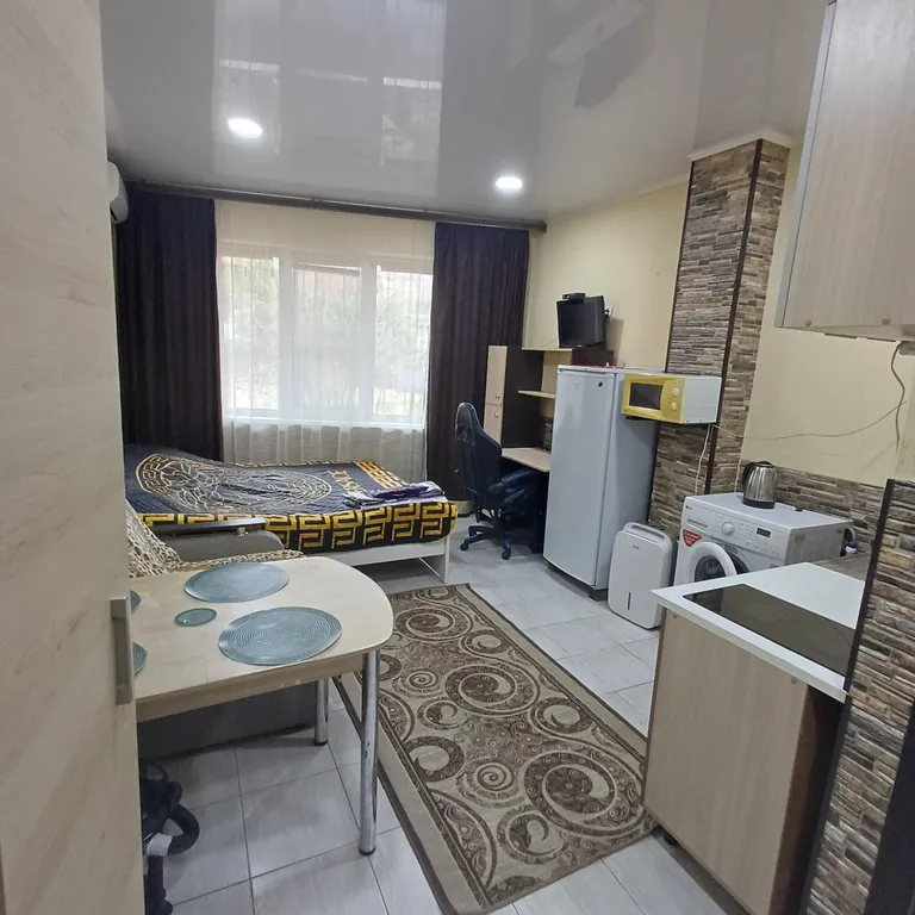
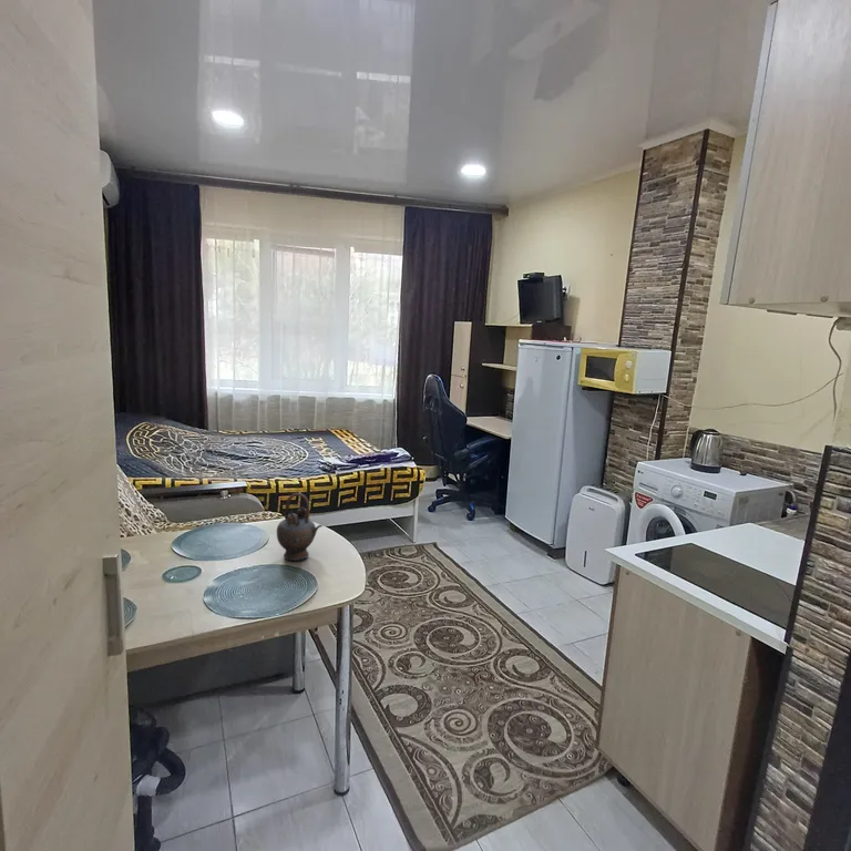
+ teapot (300, 525)
